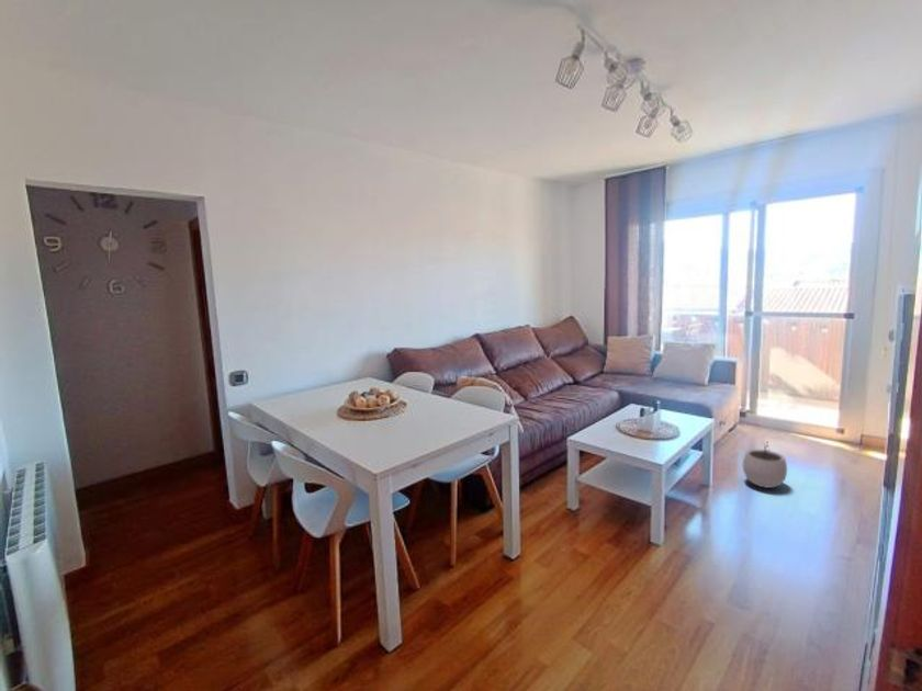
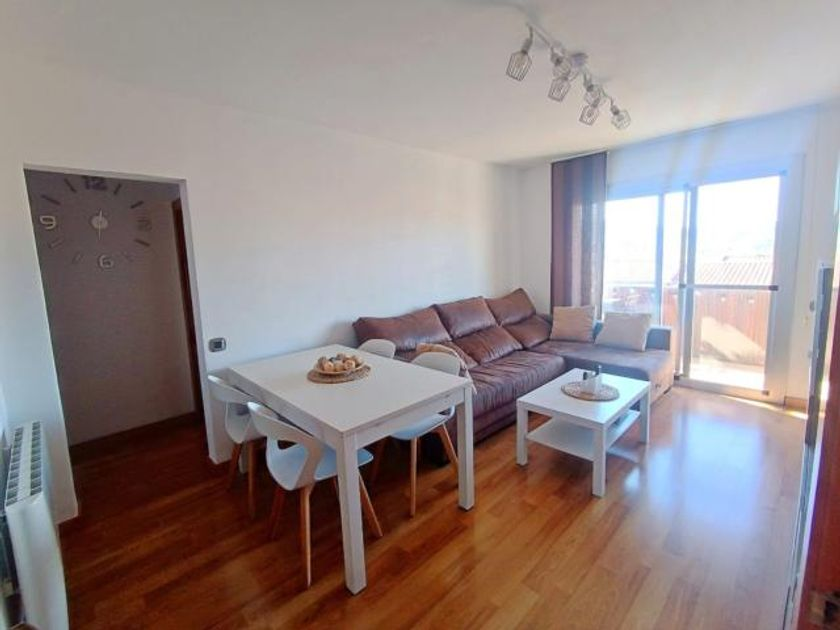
- plant pot (764, 463)
